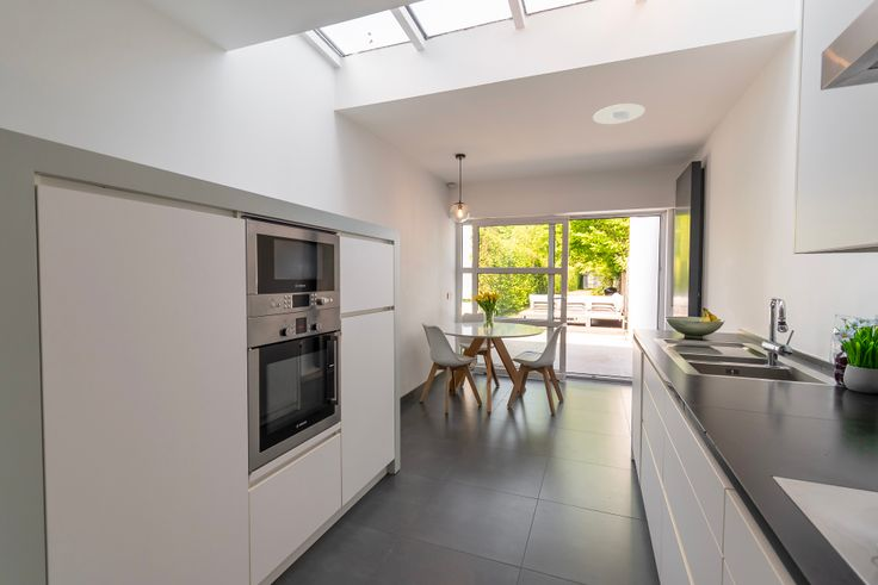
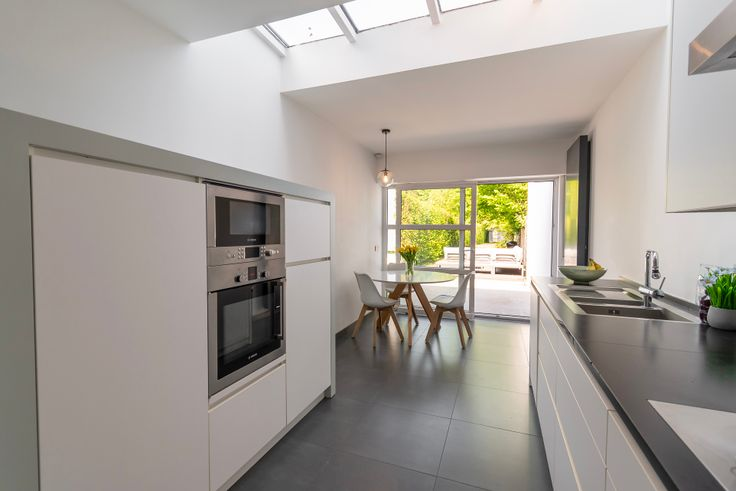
- recessed light (618, 112)
